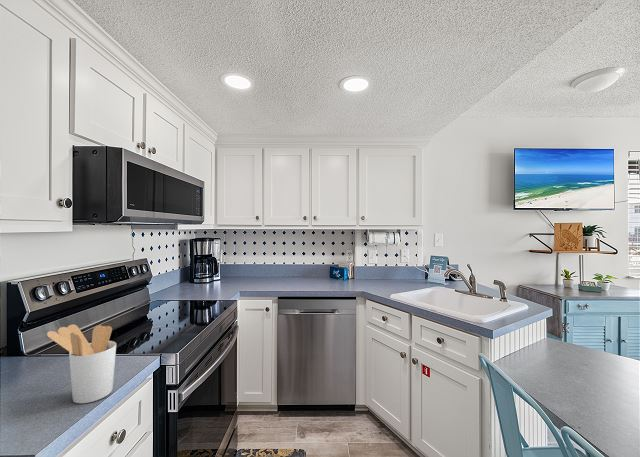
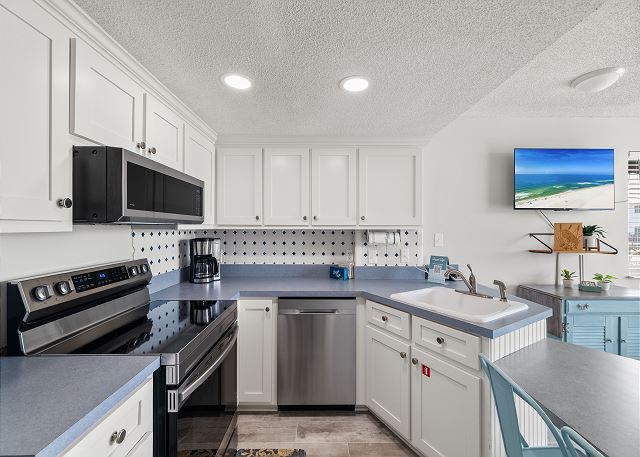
- utensil holder (83, 359)
